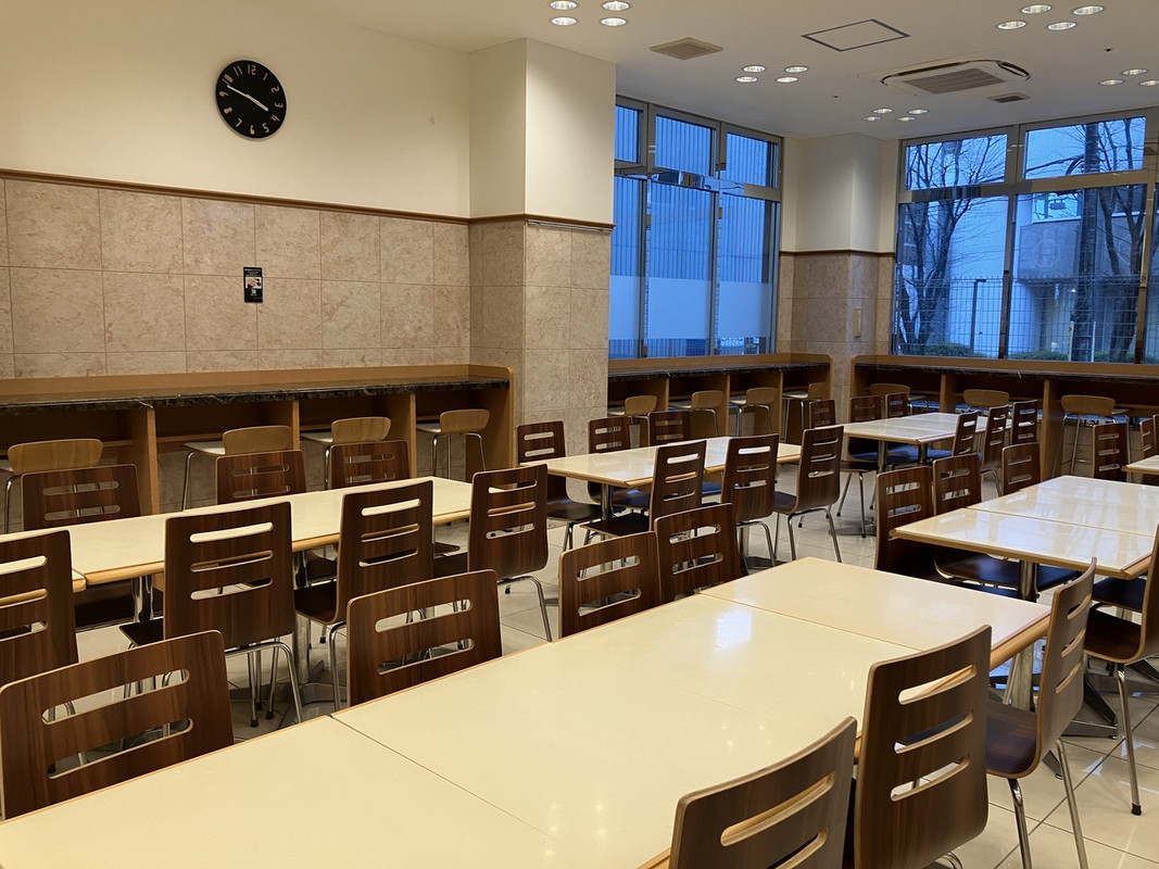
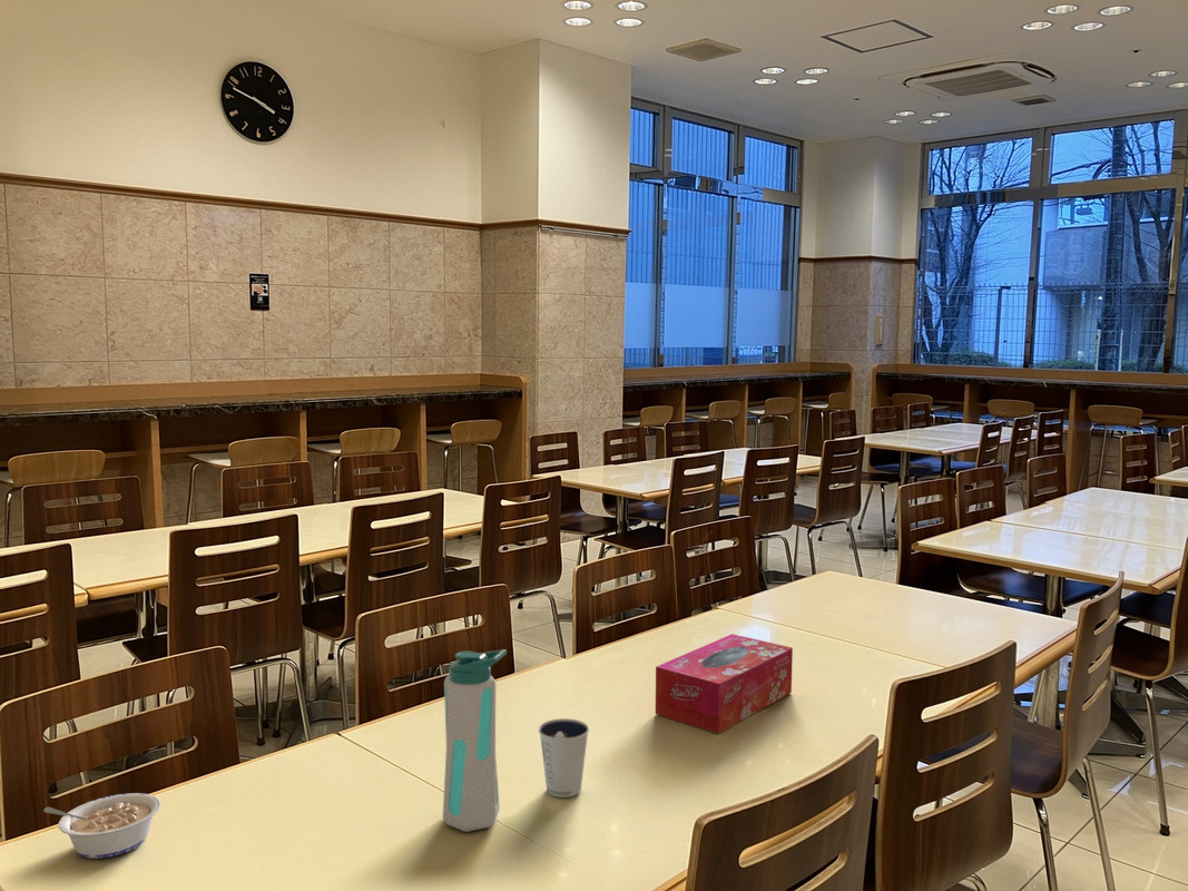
+ legume (107, 826)
+ tissue box (725, 679)
+ dixie cup (563, 758)
+ water bottle (474, 736)
